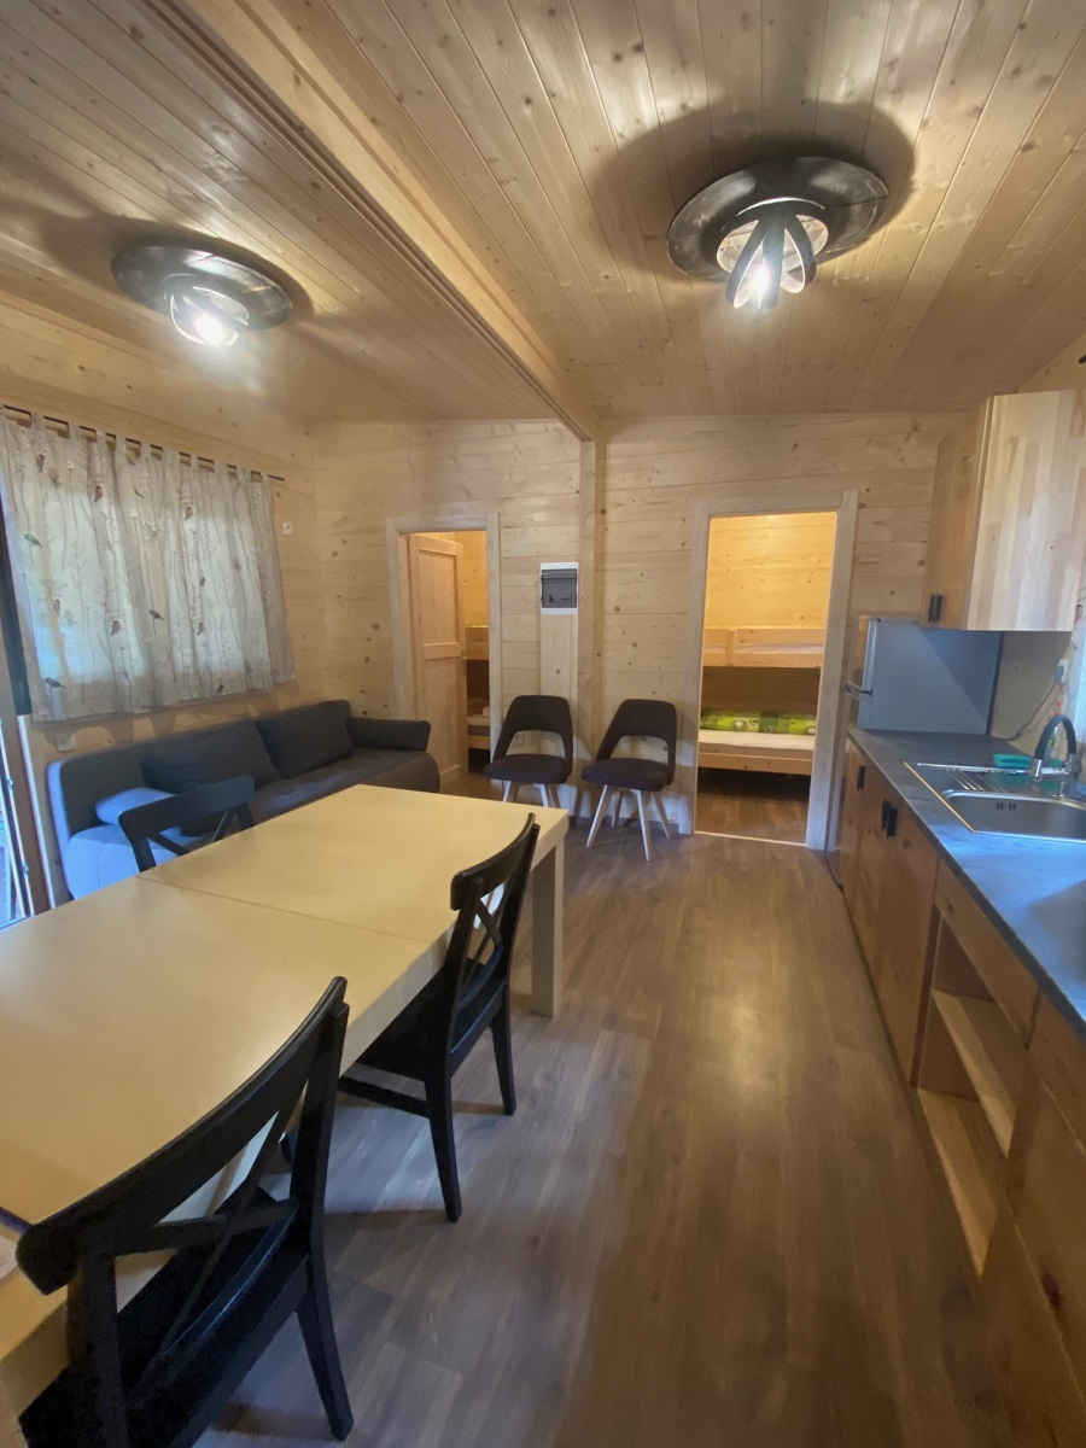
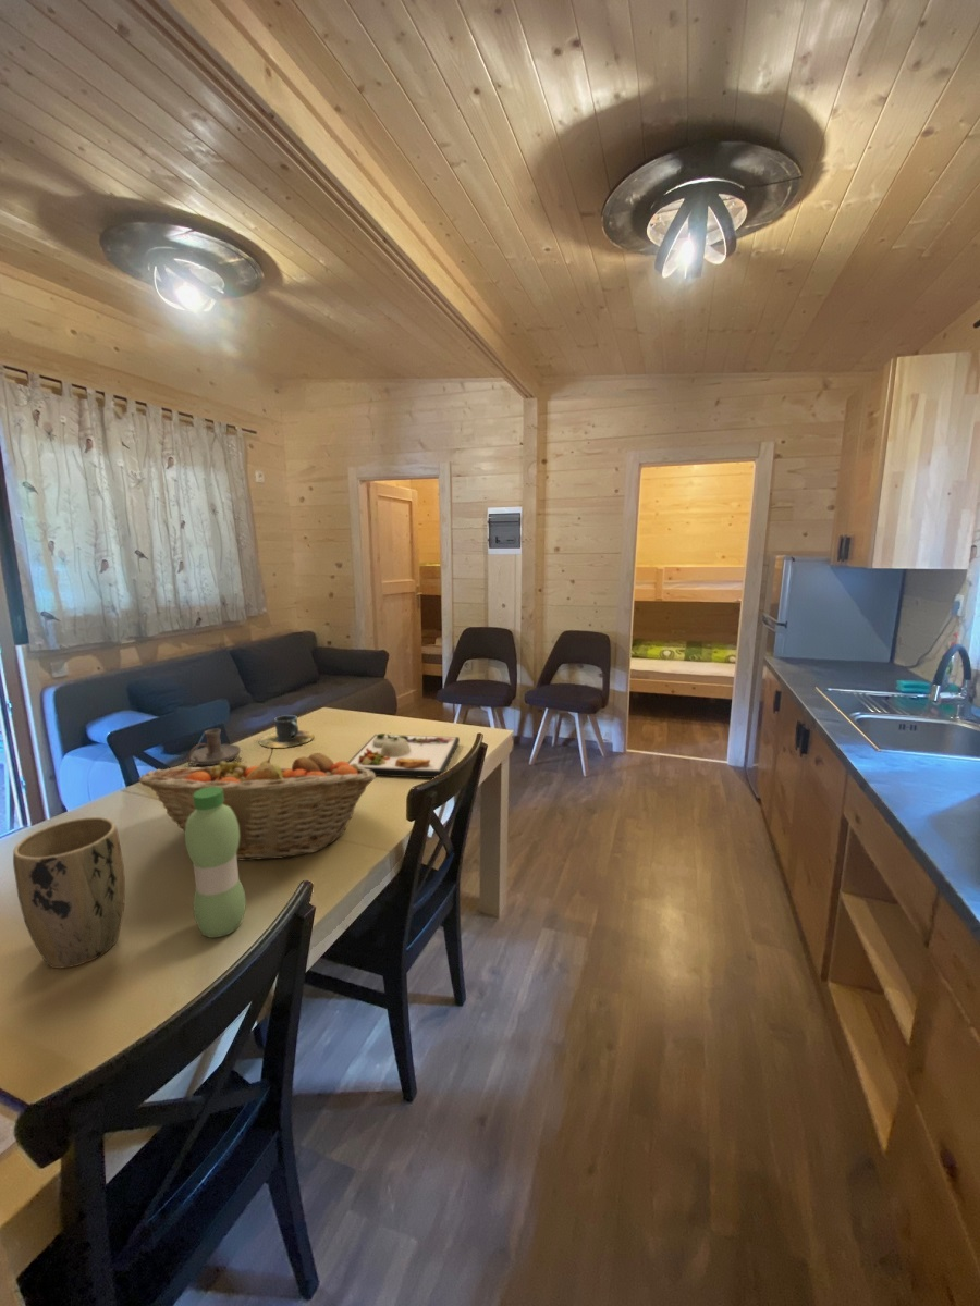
+ water bottle (215, 861)
+ candle holder (210, 747)
+ fruit basket (265, 791)
+ plant pot (75, 892)
+ dinner plate (405, 747)
+ cup (285, 728)
